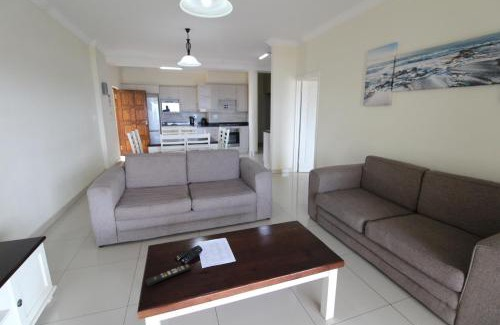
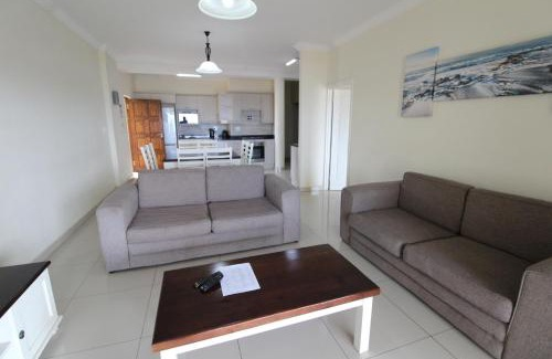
- remote control (169, 274)
